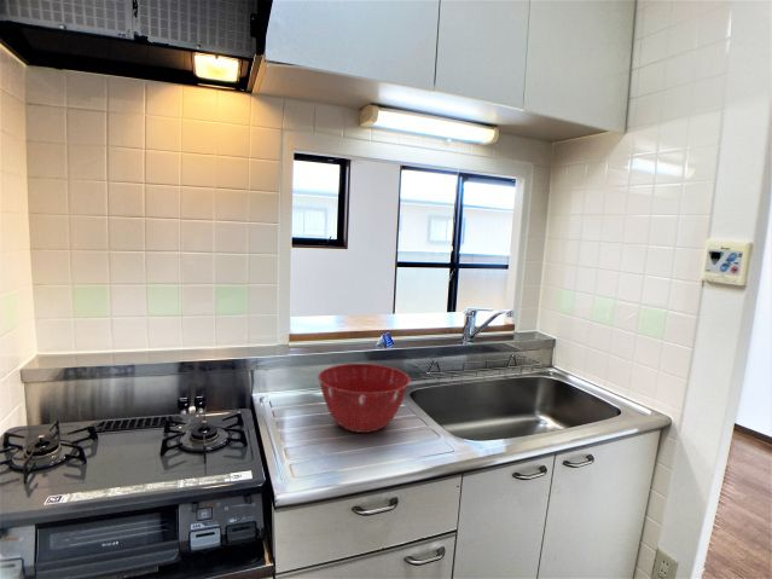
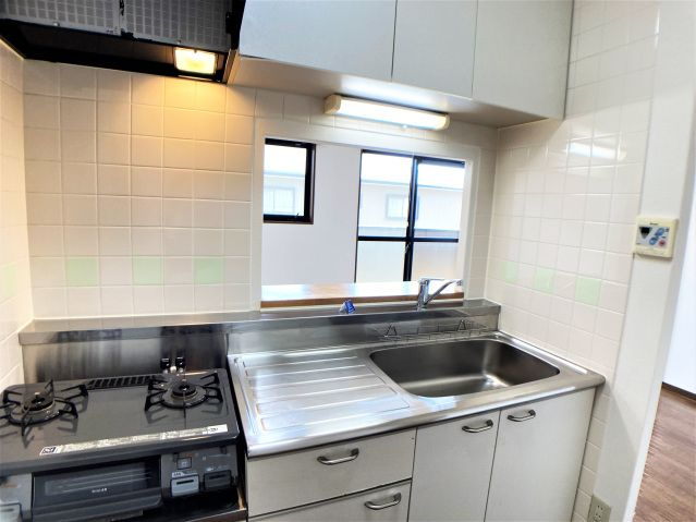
- mixing bowl (362, 399)
